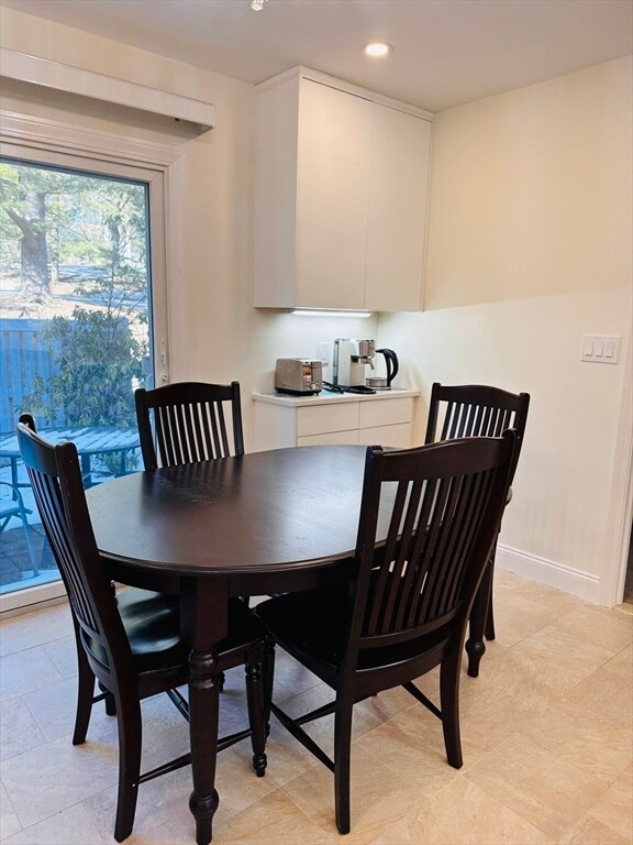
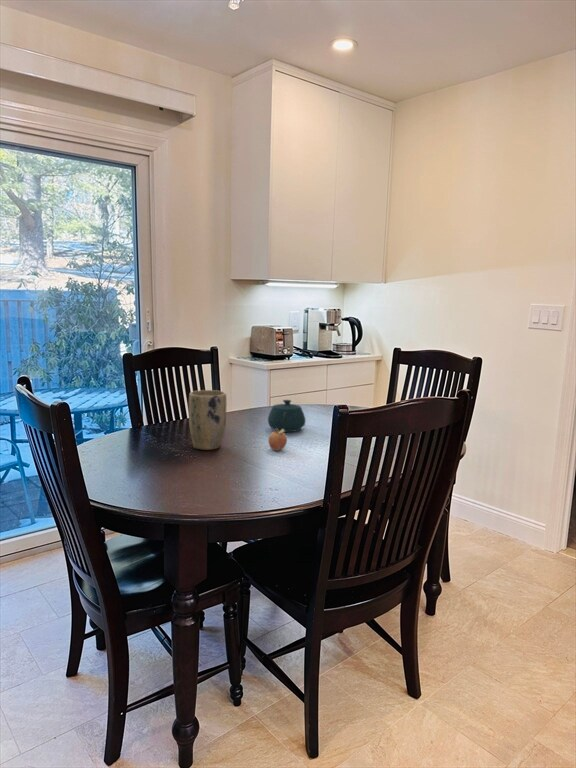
+ plant pot (207, 419)
+ teapot (286, 414)
+ fruit (277, 439)
